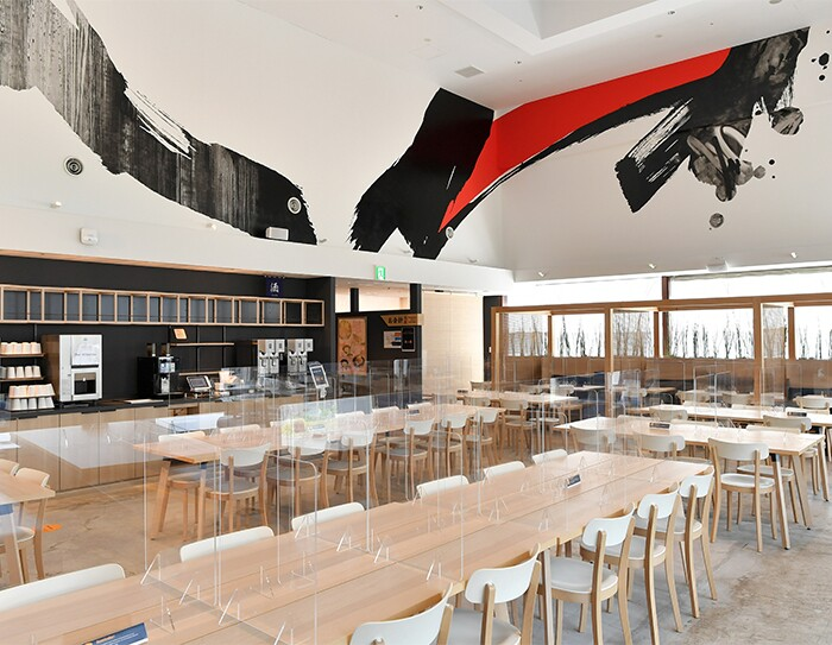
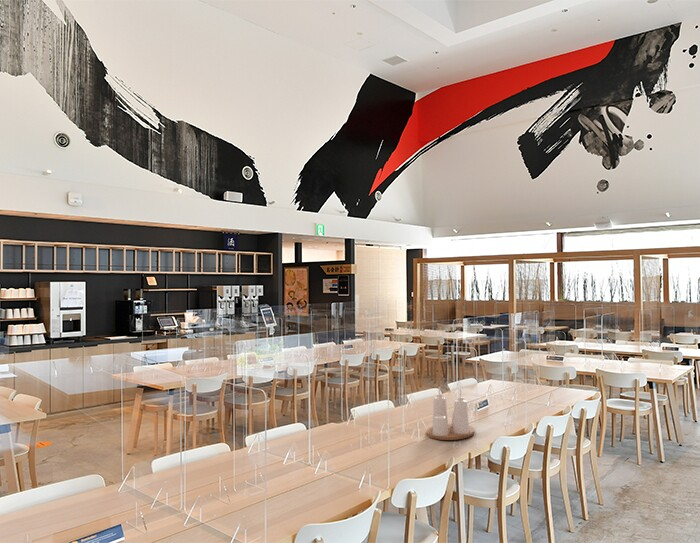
+ condiment set (453, 410)
